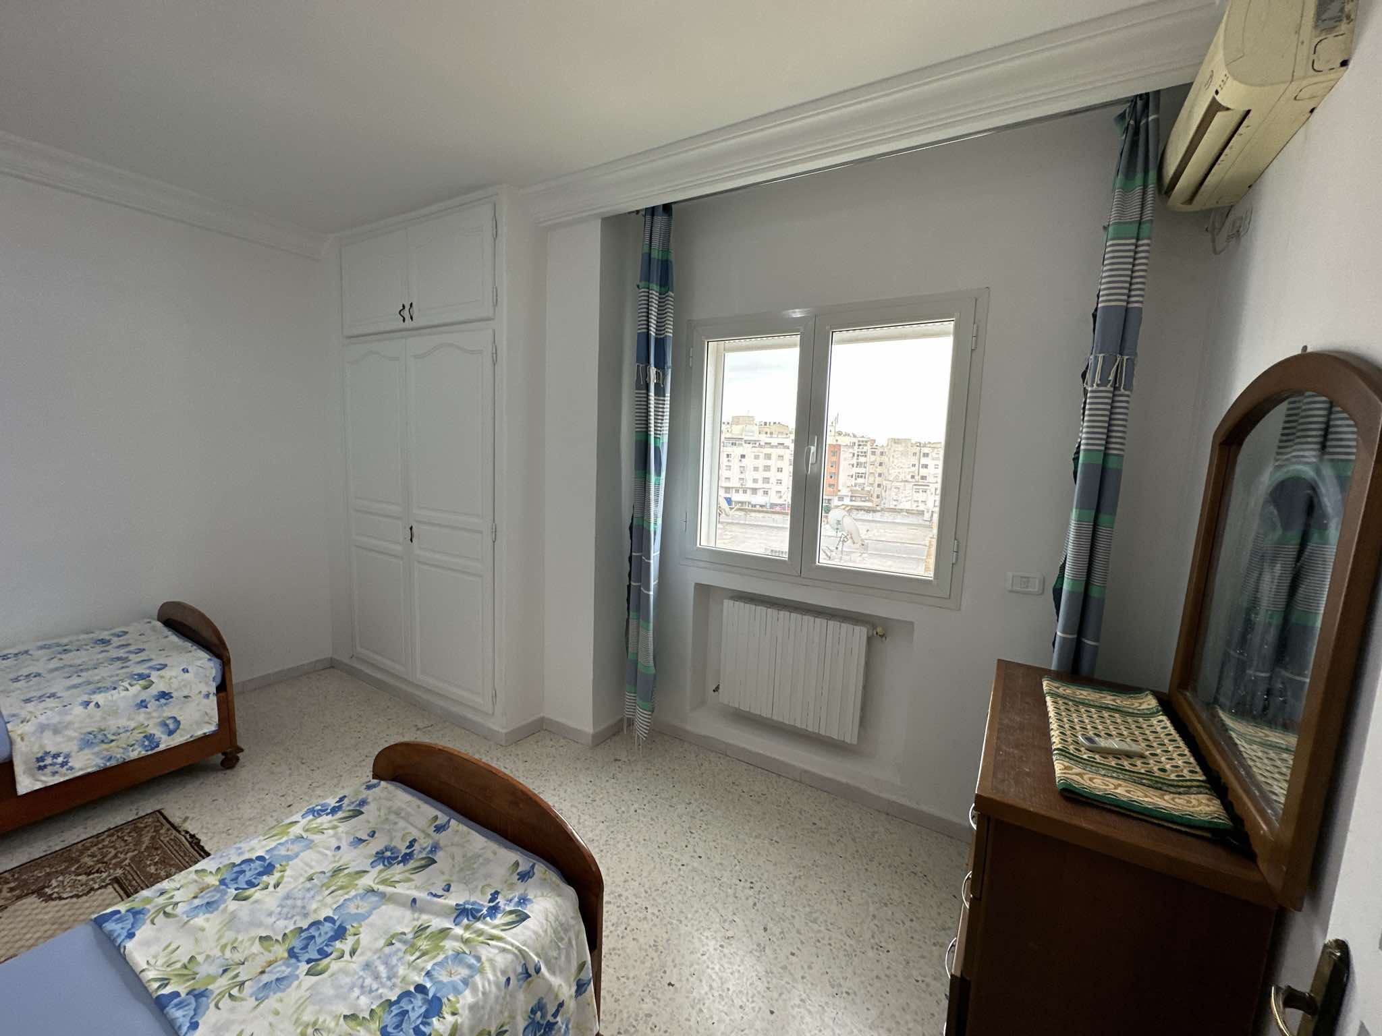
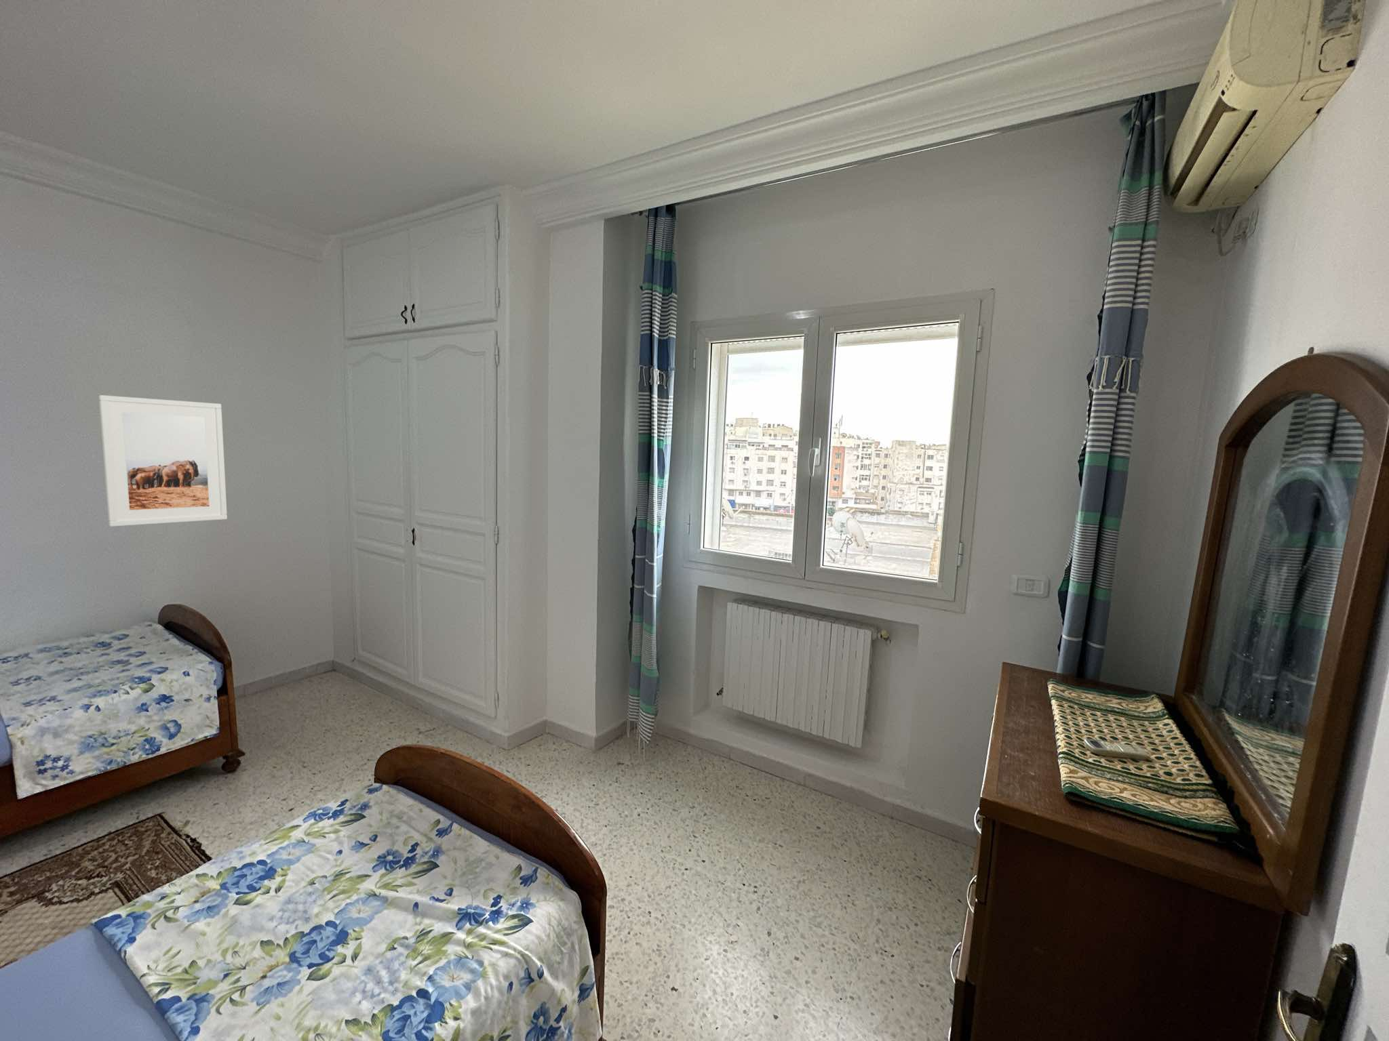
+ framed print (167, 461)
